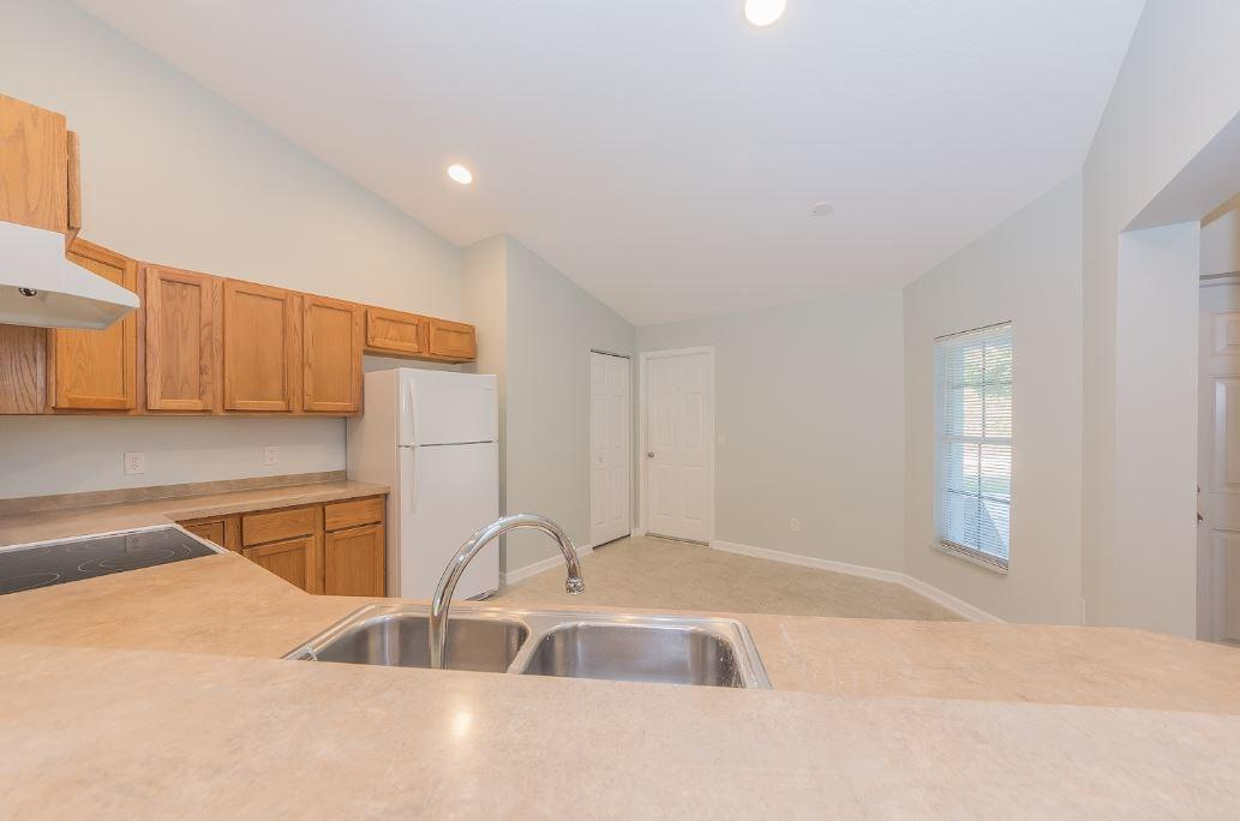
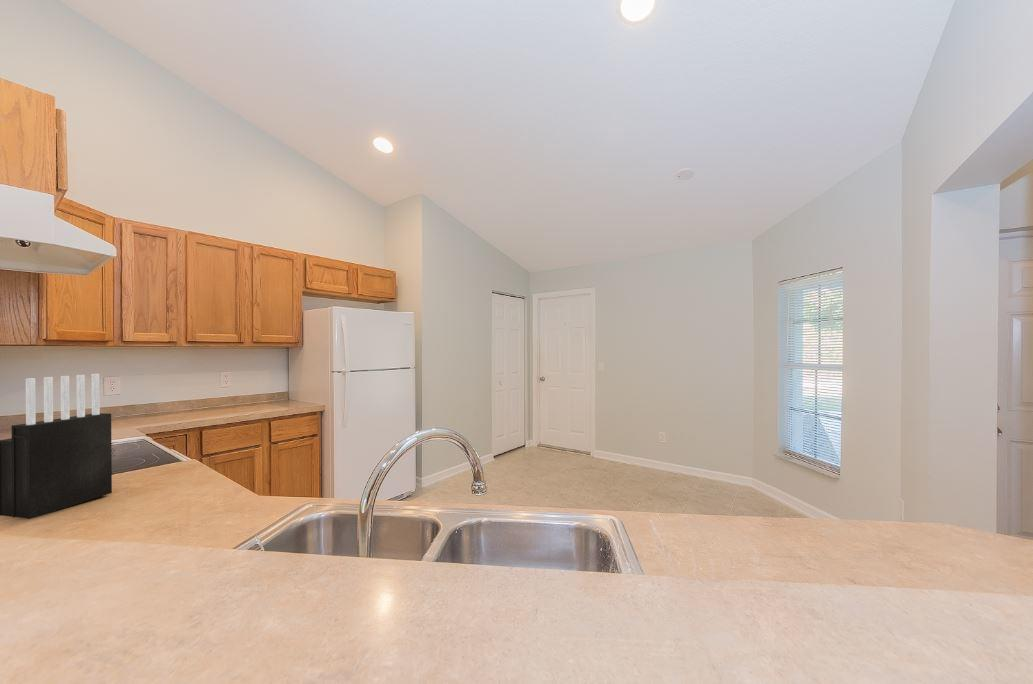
+ knife block (55, 439)
